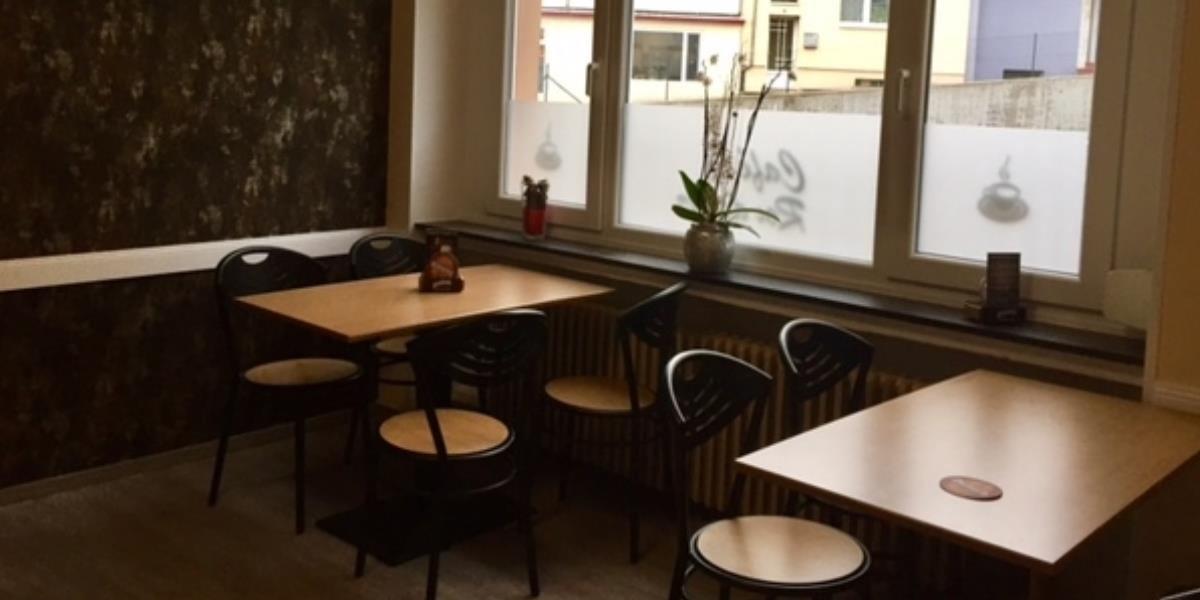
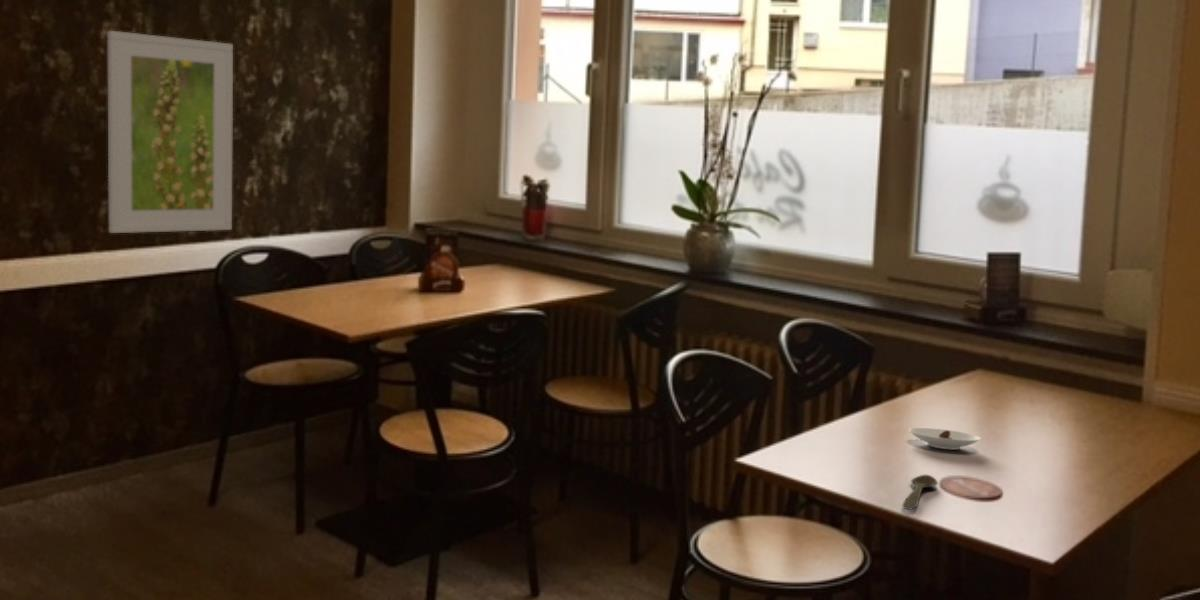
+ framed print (172, 135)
+ spoon (917, 491)
+ saucer (944, 438)
